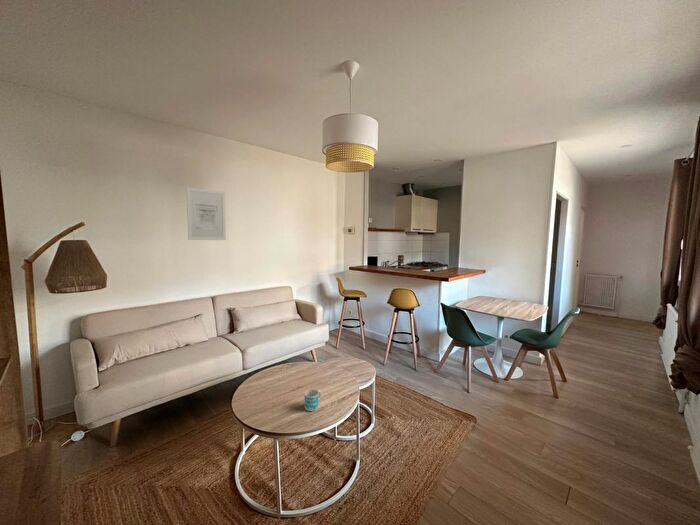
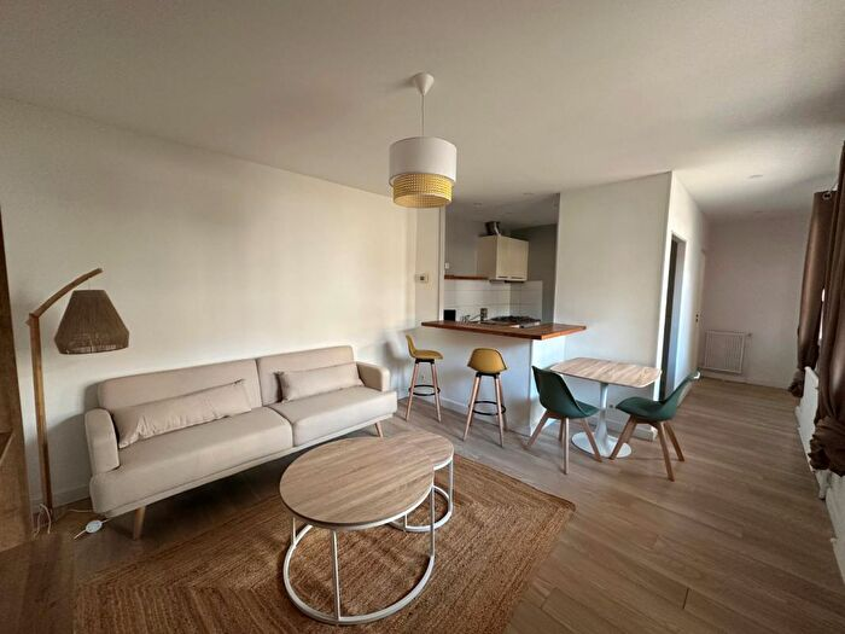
- wall art (207, 215)
- mug (313, 398)
